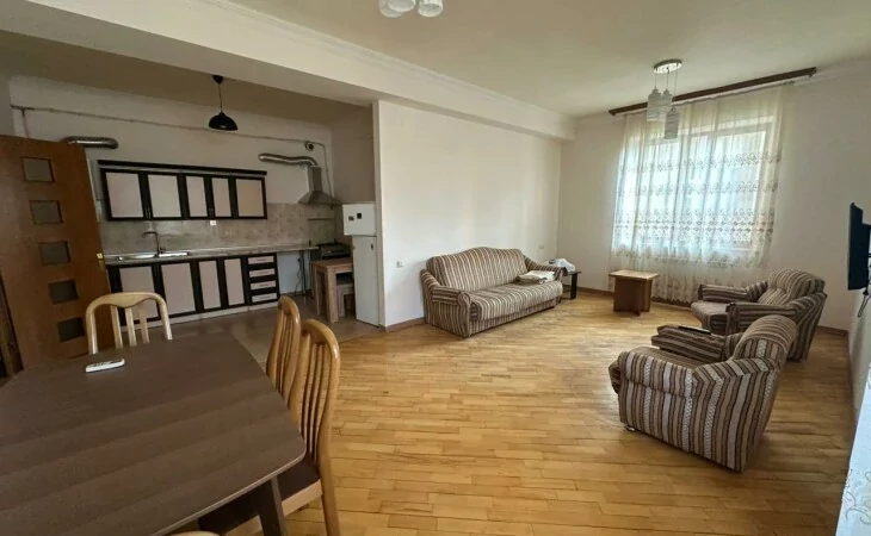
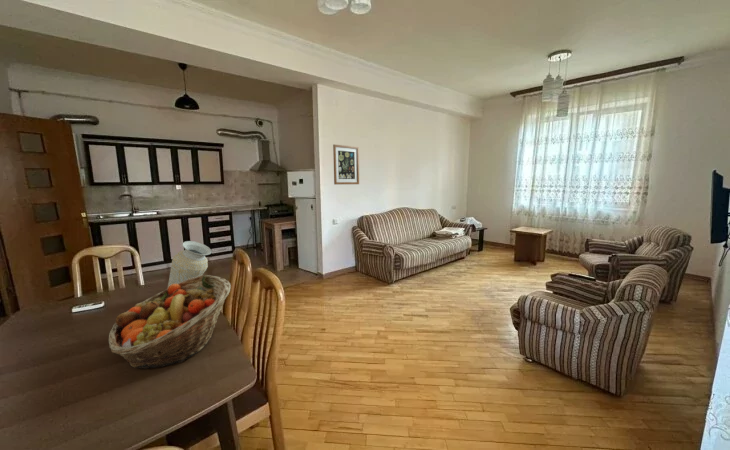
+ fruit basket (174, 316)
+ wall art (346, 165)
+ vase (189, 268)
